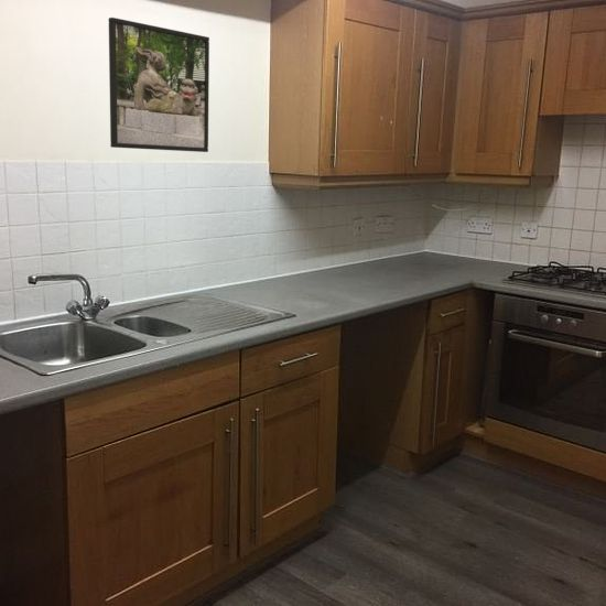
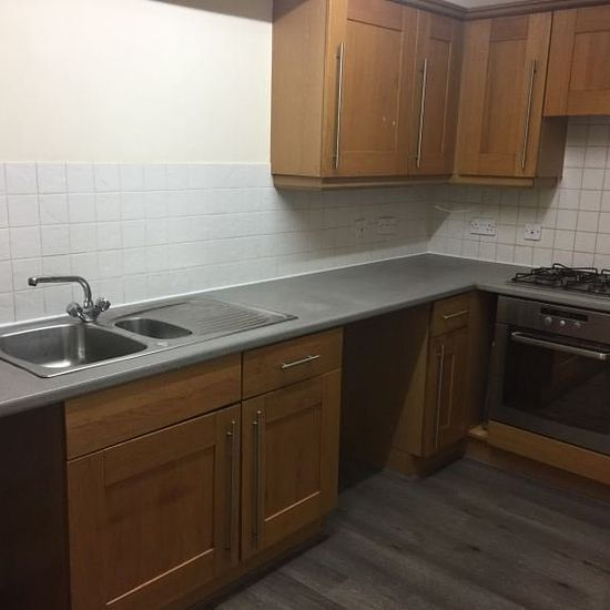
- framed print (162, 89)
